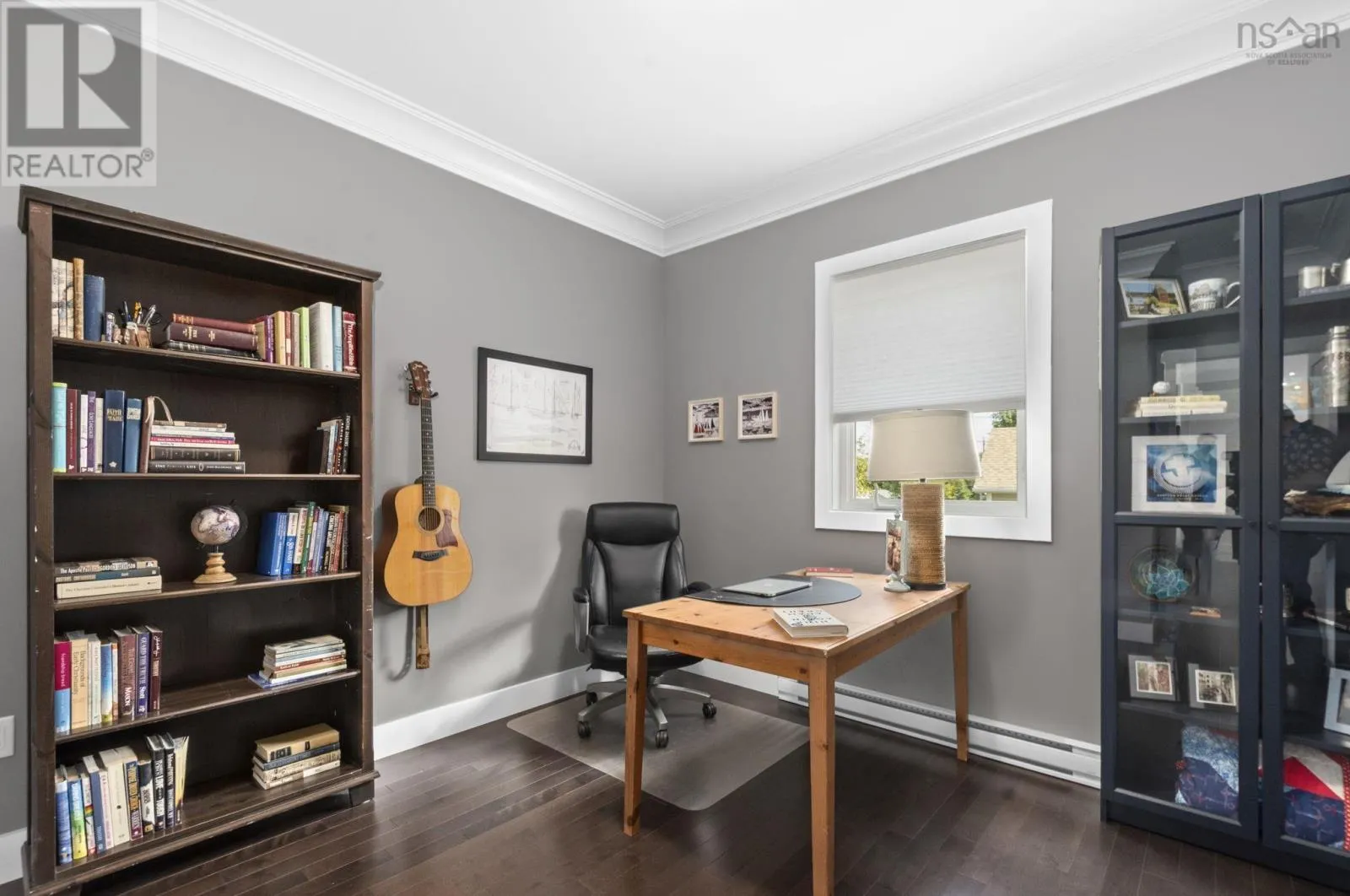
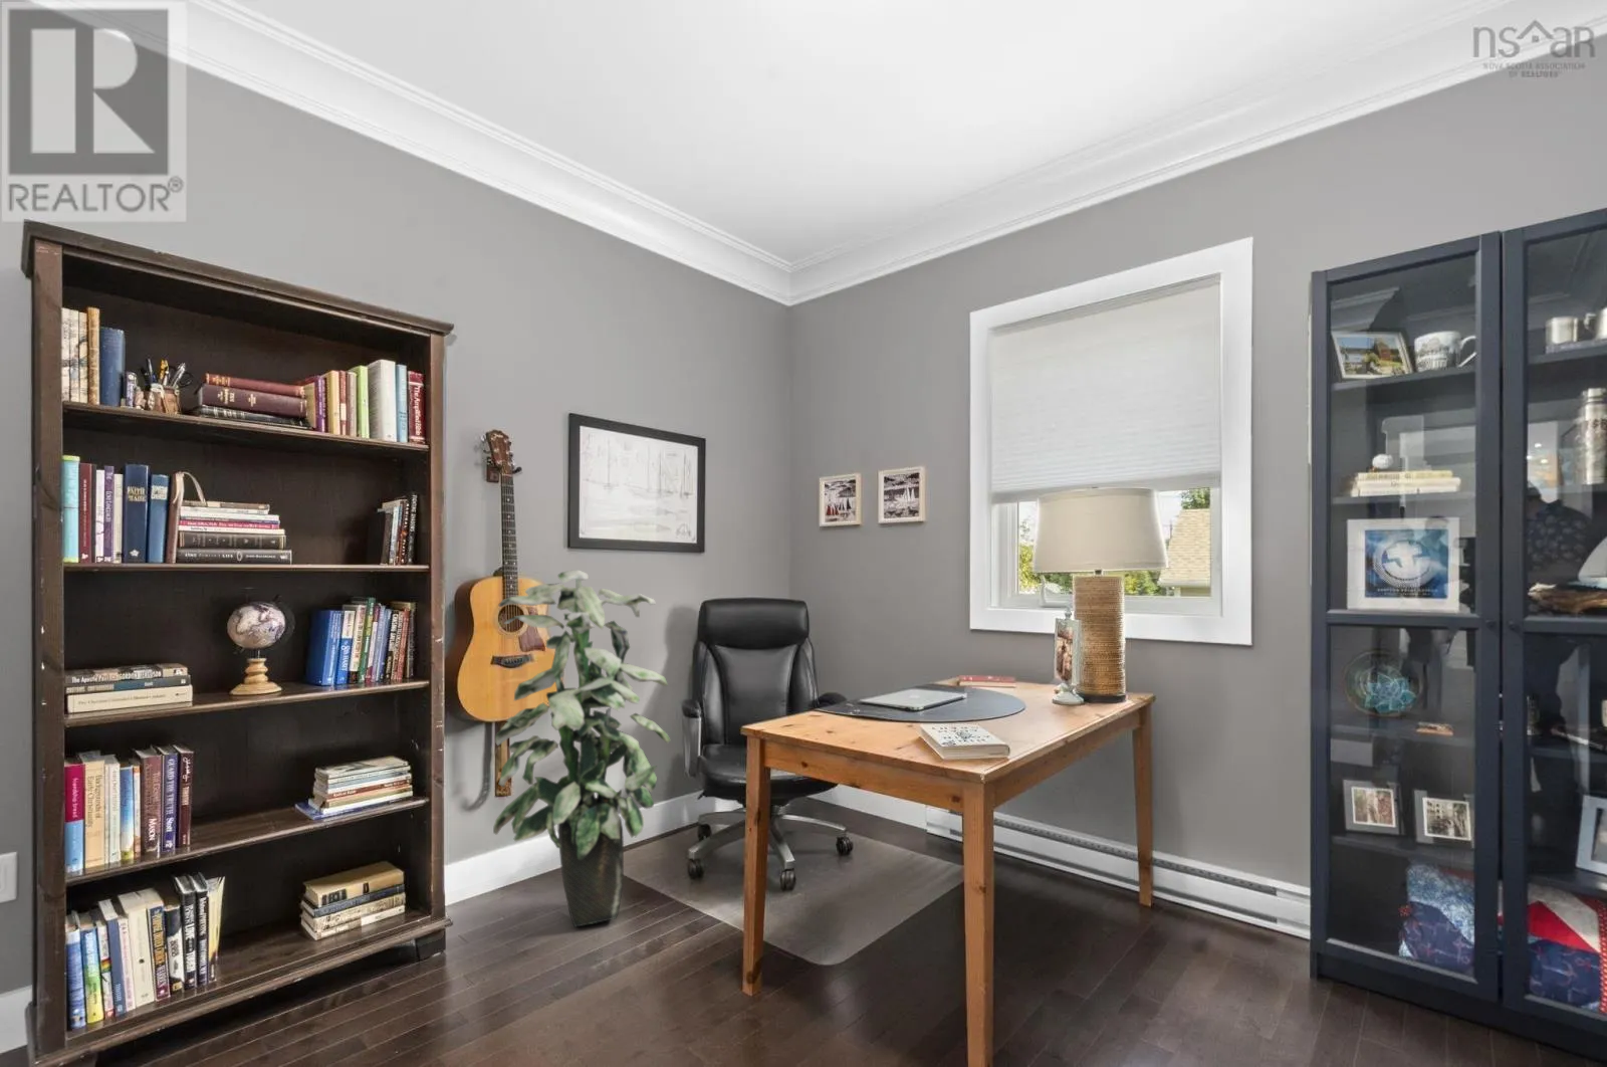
+ indoor plant (579, 741)
